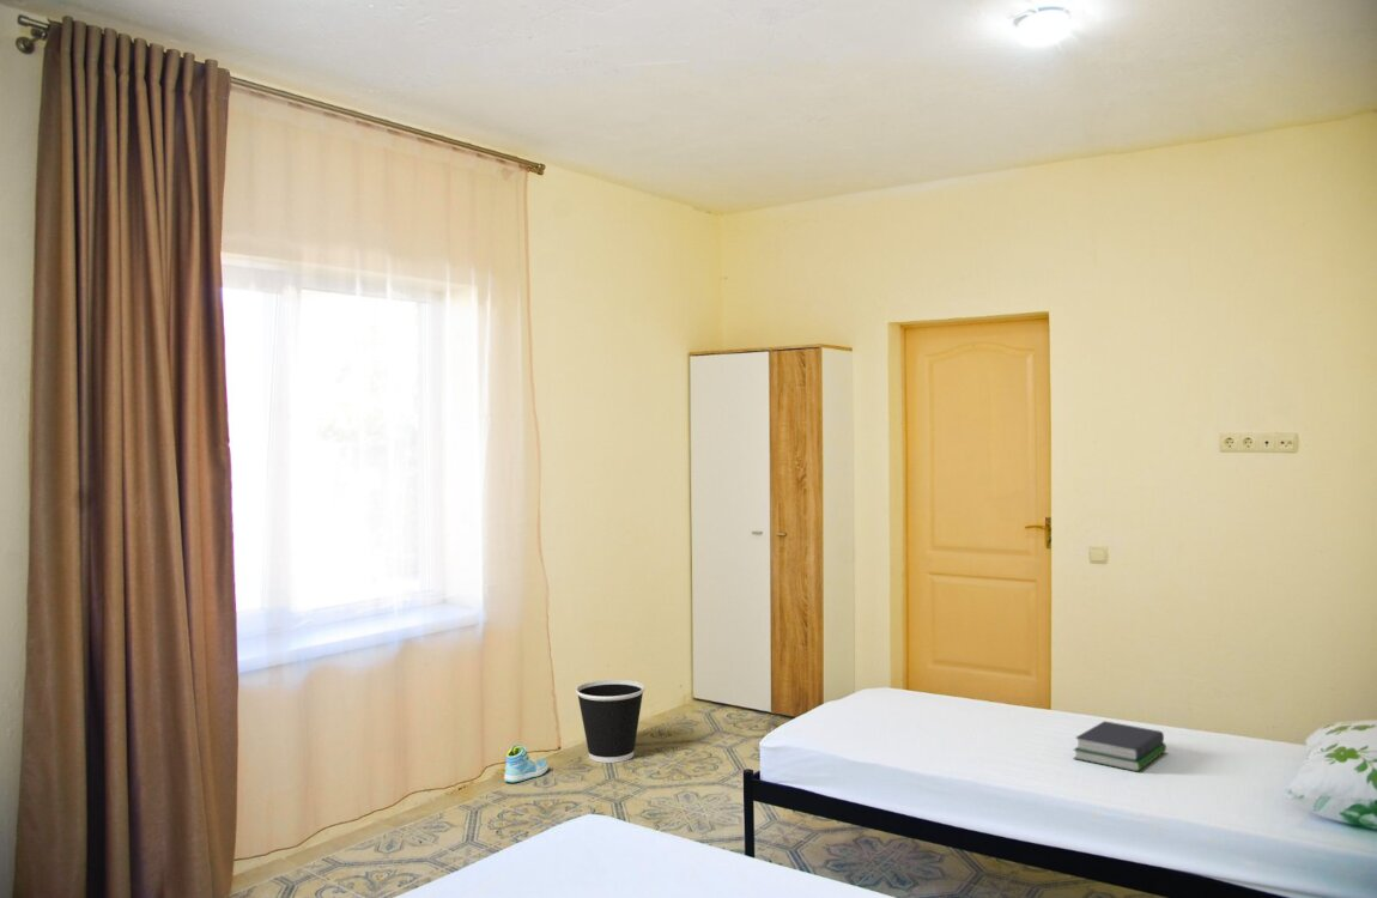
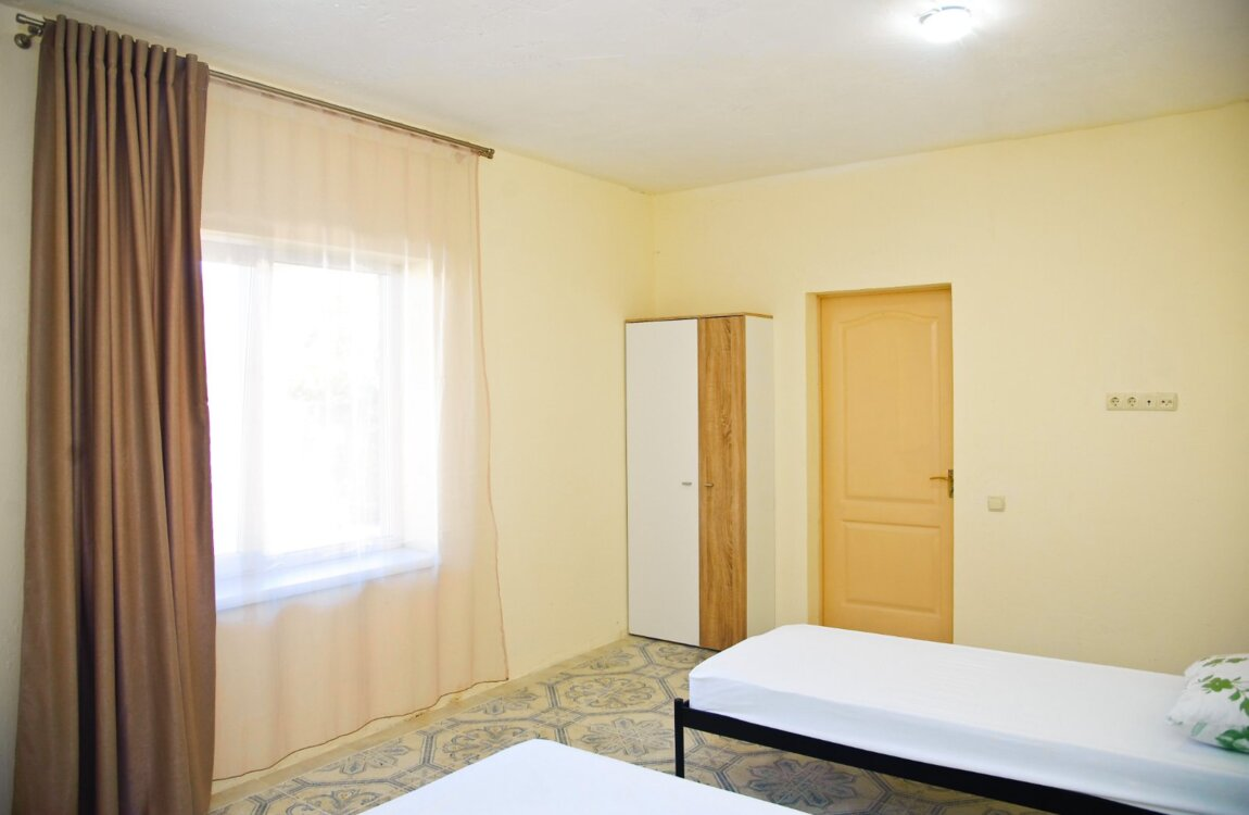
- sneaker (527, 759)
- book (1120, 745)
- wastebasket (611, 721)
